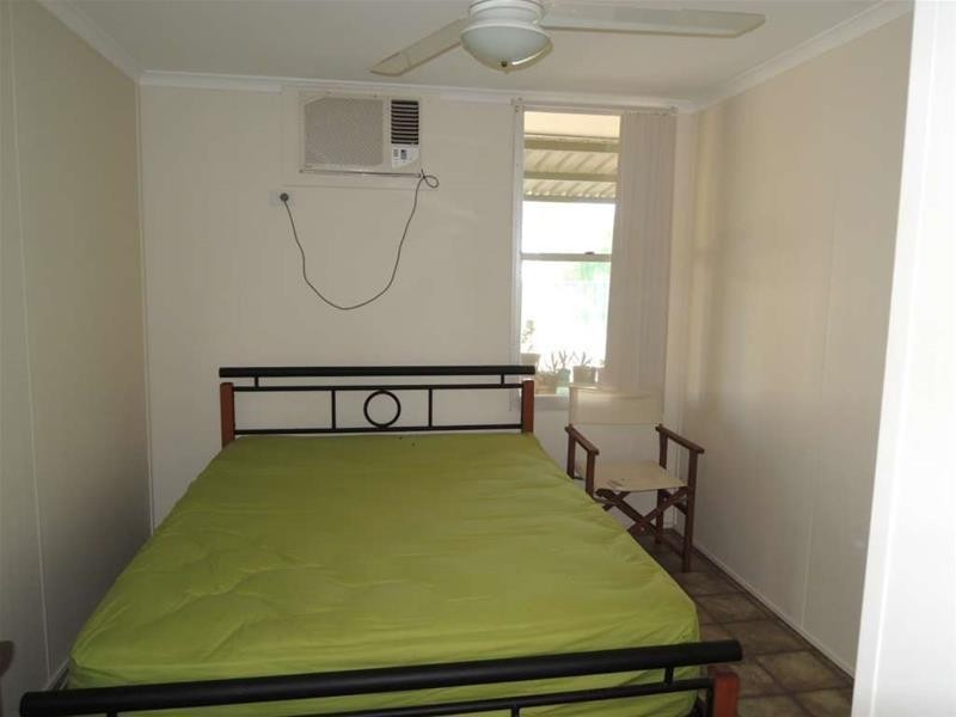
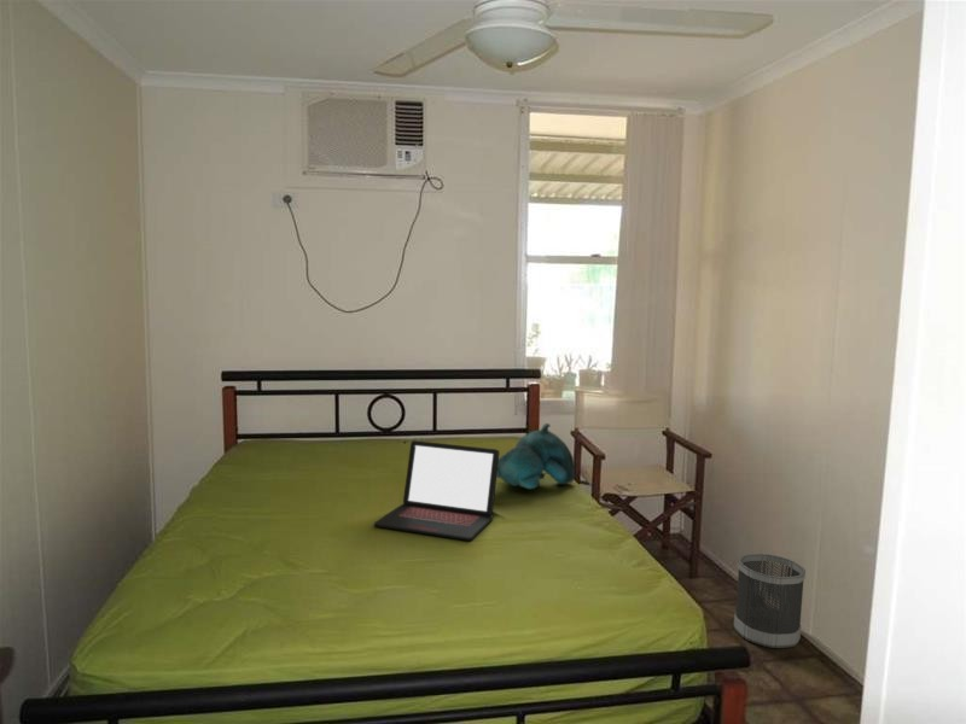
+ laptop (438, 486)
+ wastebasket (768, 599)
+ teddy bear (529, 455)
